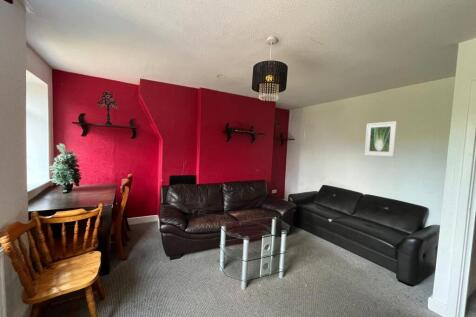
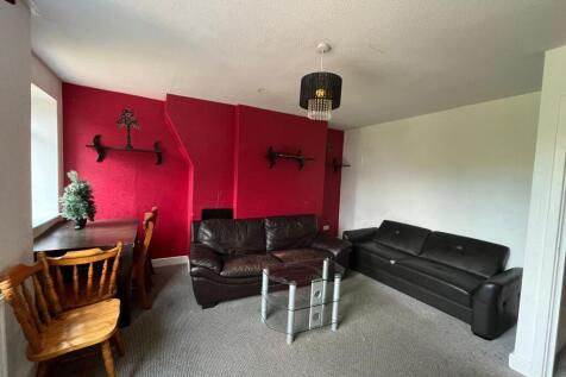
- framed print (379, 139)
